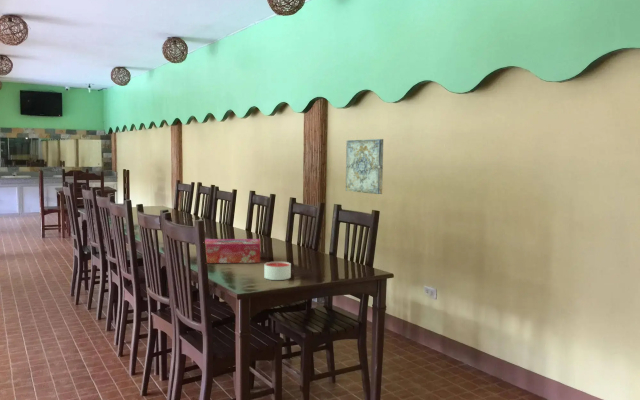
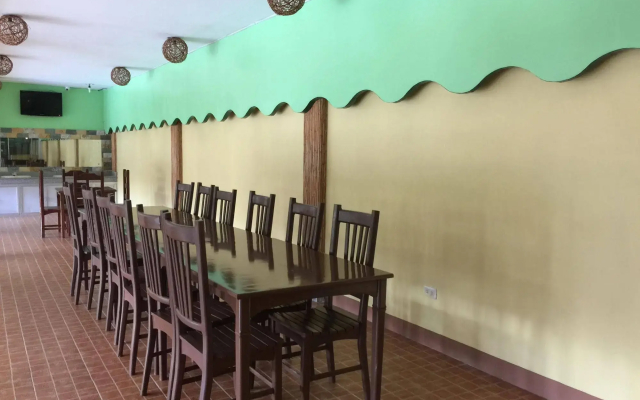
- wall art (363, 166)
- candle (277, 270)
- tissue box (232, 250)
